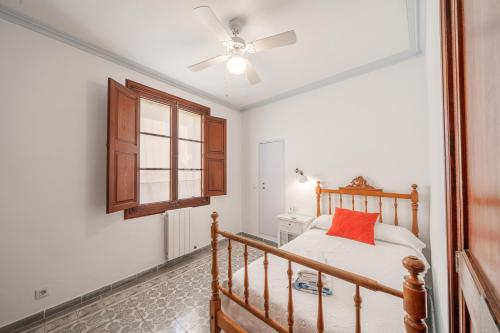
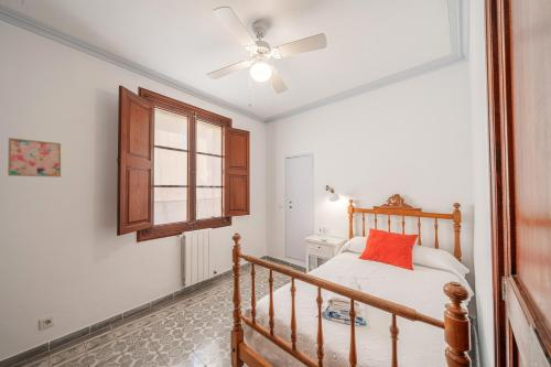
+ wall art (35, 158)
